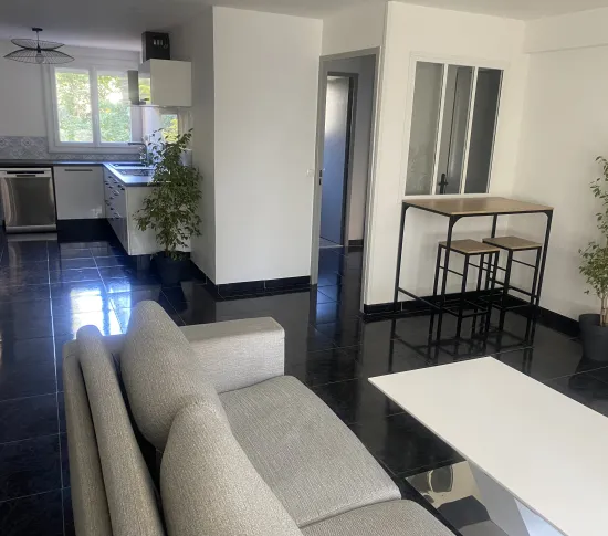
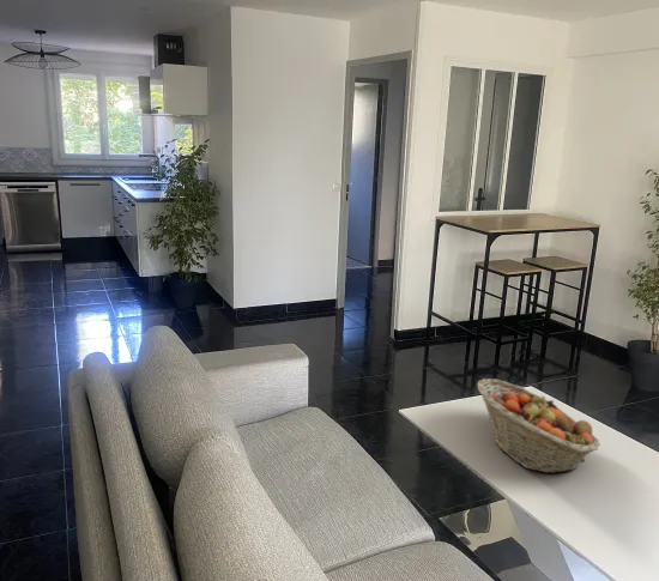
+ fruit basket (533, 422)
